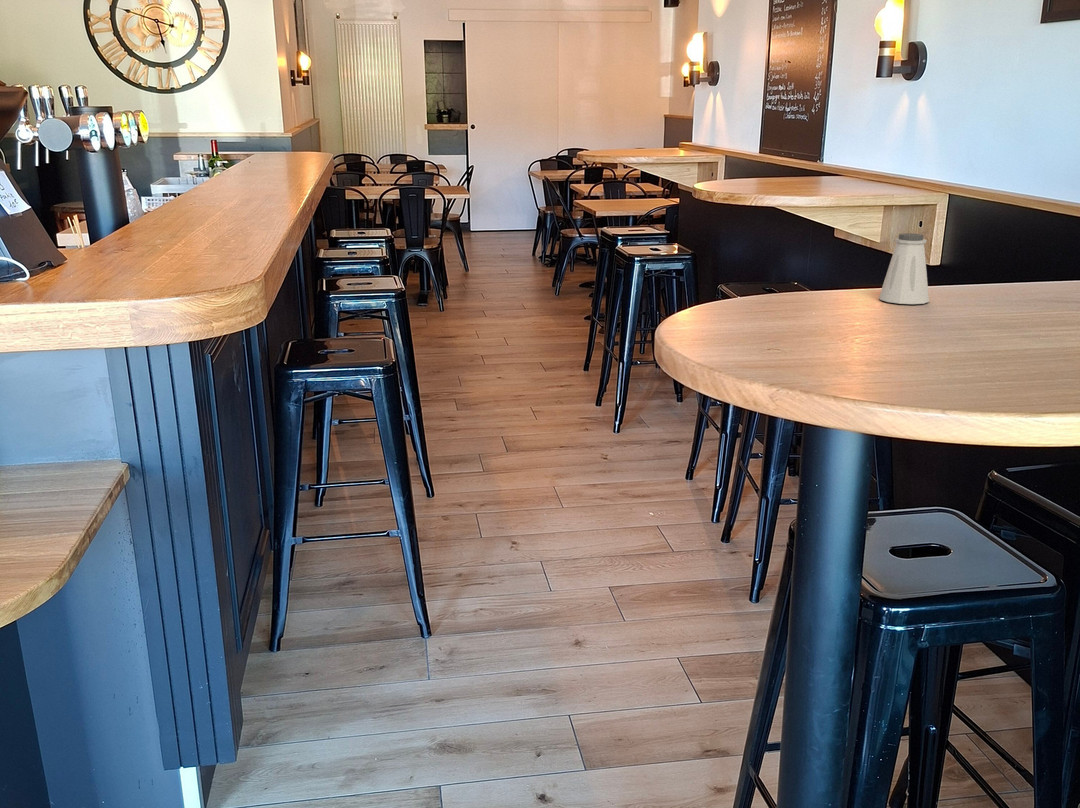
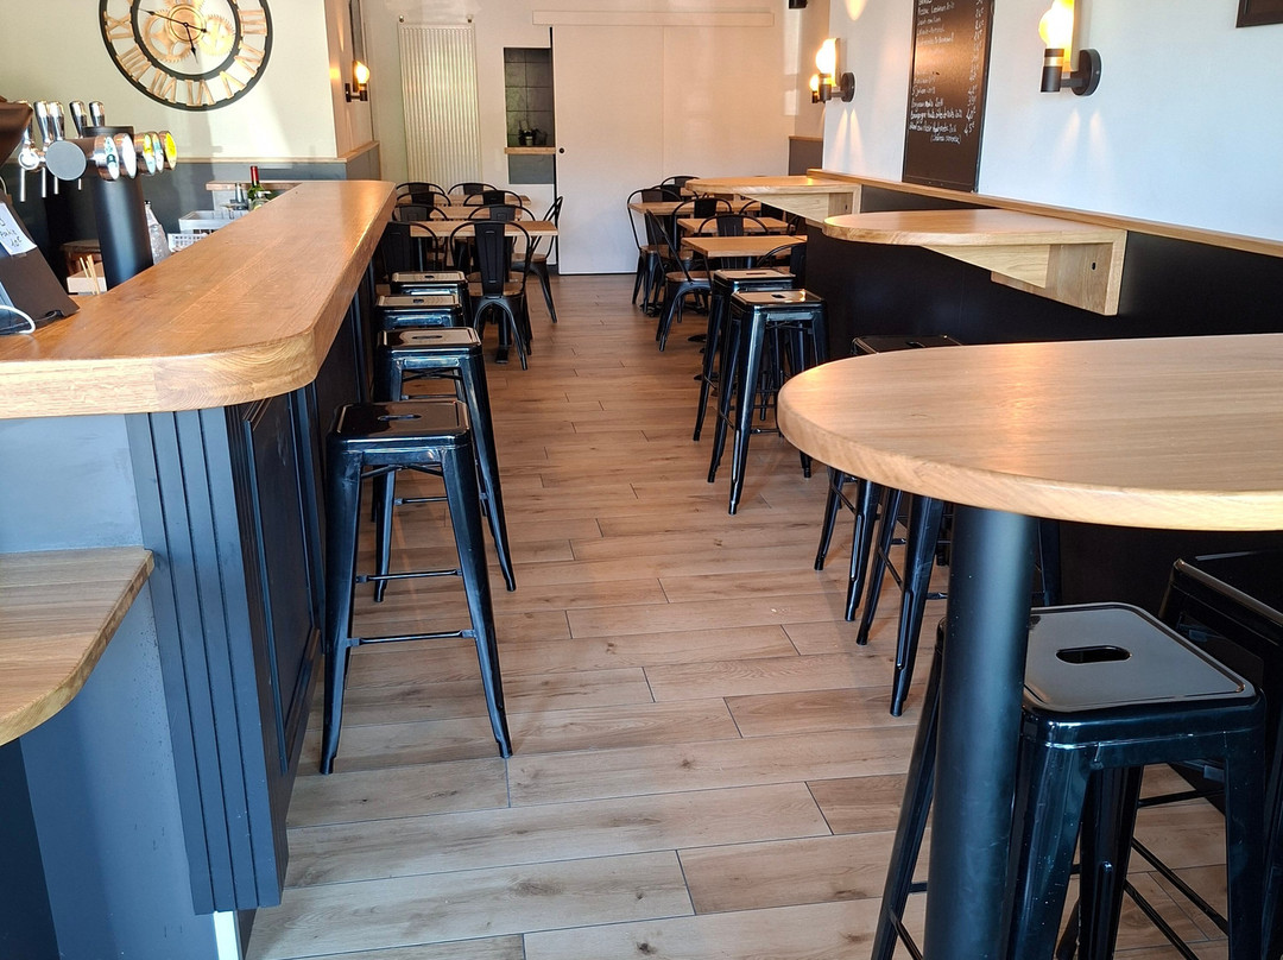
- saltshaker (907, 267)
